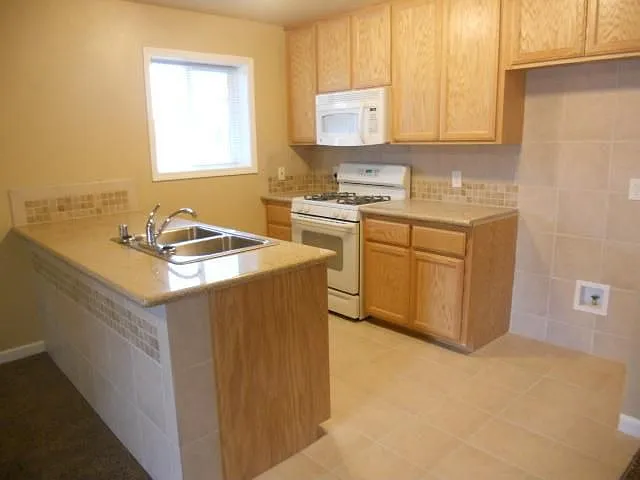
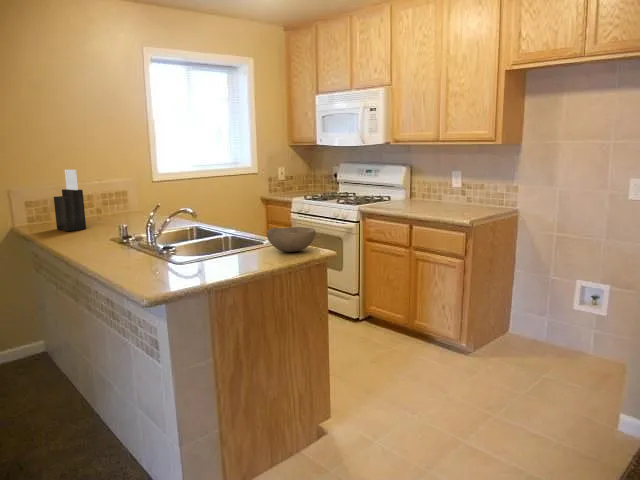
+ knife block (66, 199)
+ bowl (291, 240)
